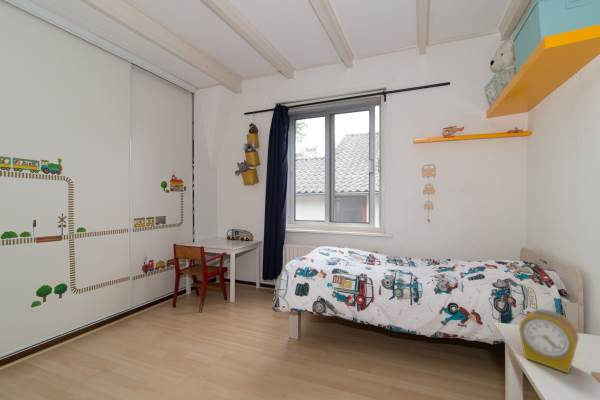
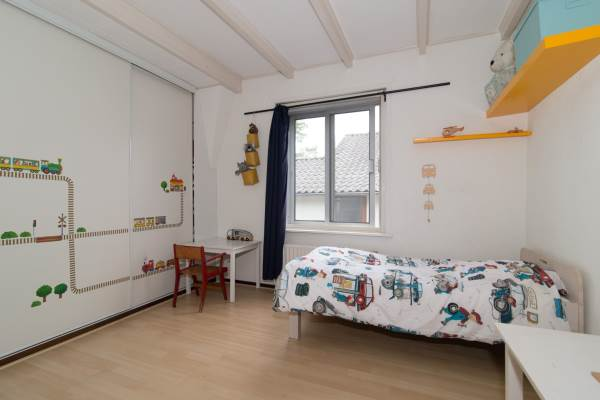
- alarm clock (547, 336)
